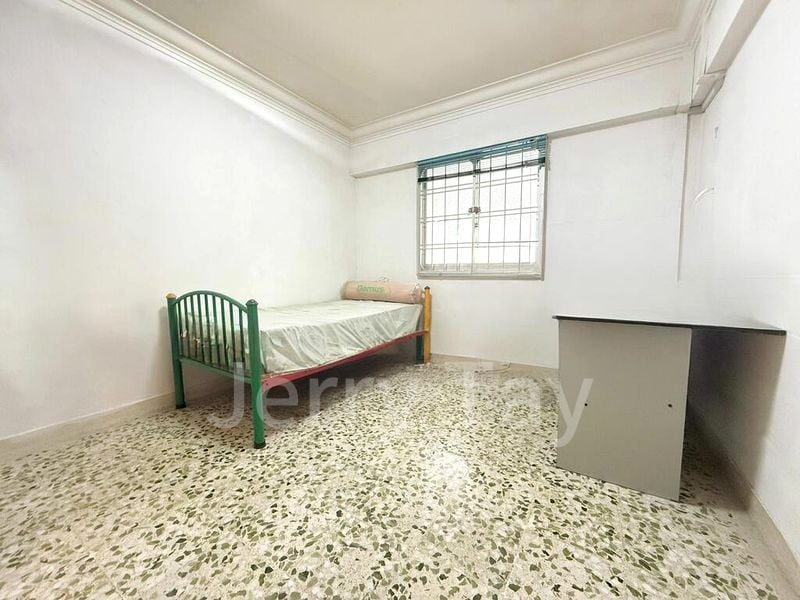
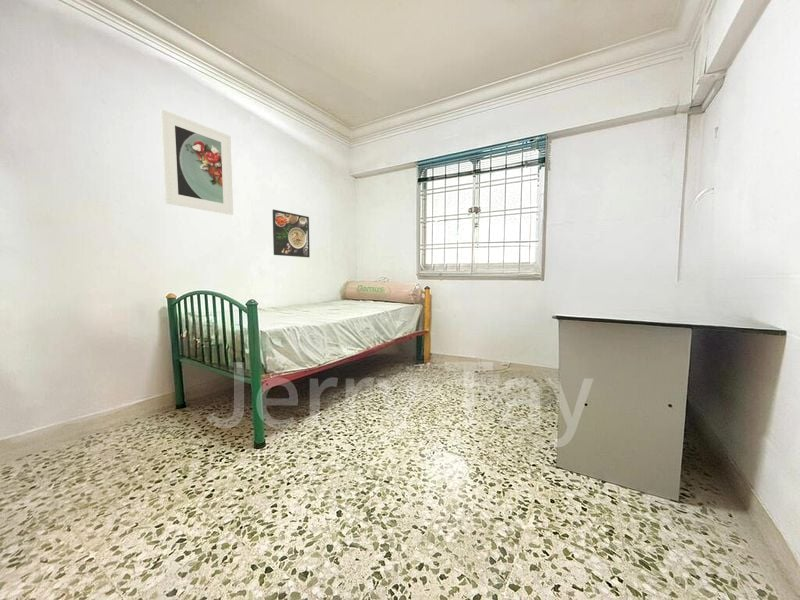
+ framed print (200, 167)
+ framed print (292, 234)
